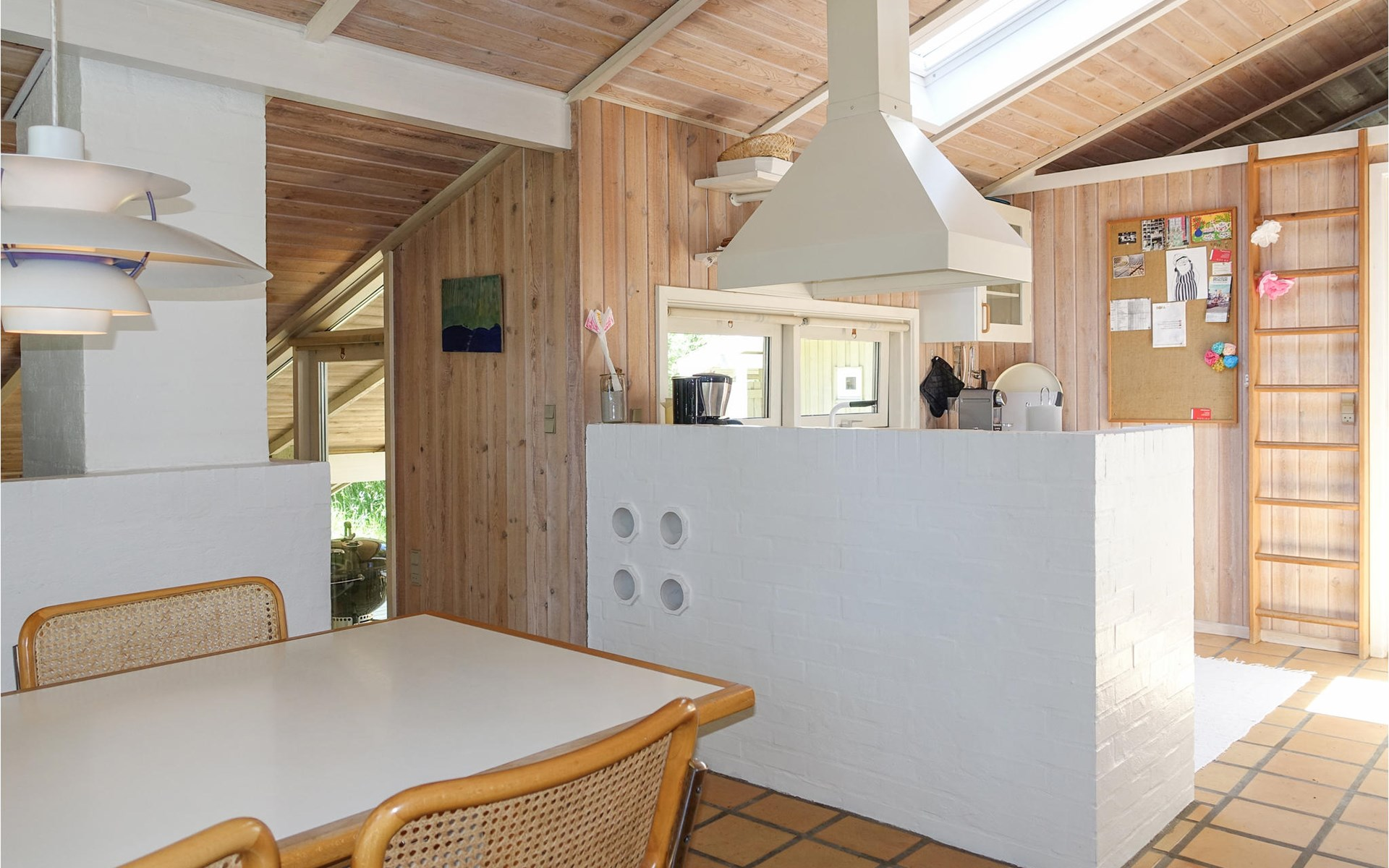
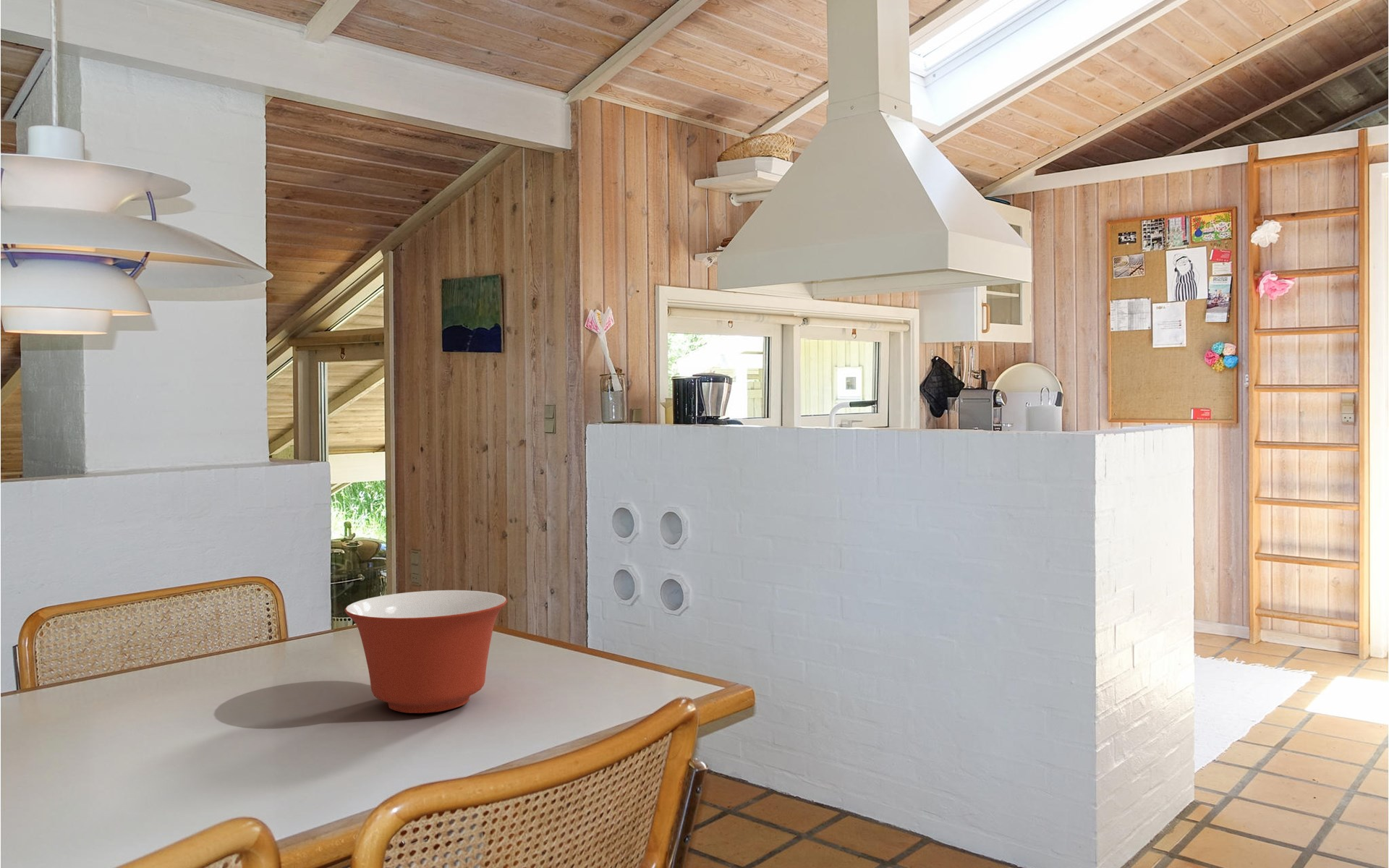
+ mixing bowl (428, 652)
